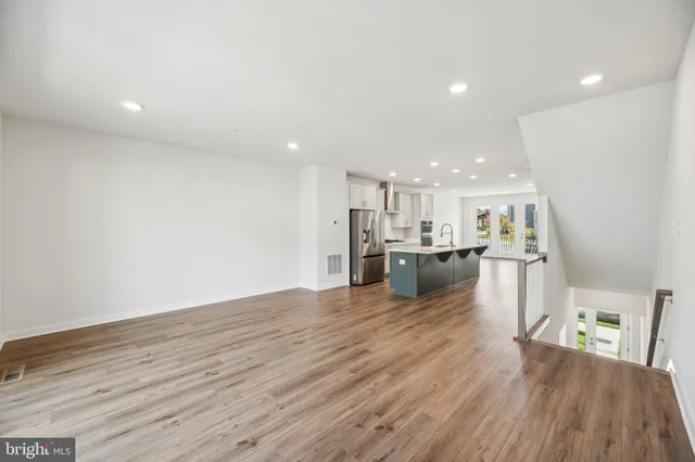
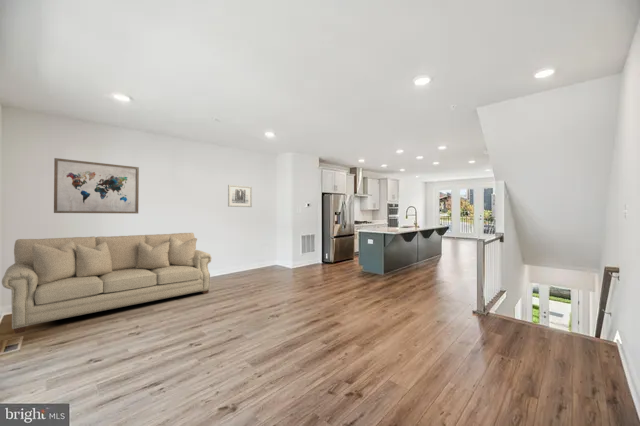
+ wall art (99, 188)
+ wall art (240, 196)
+ sofa (124, 269)
